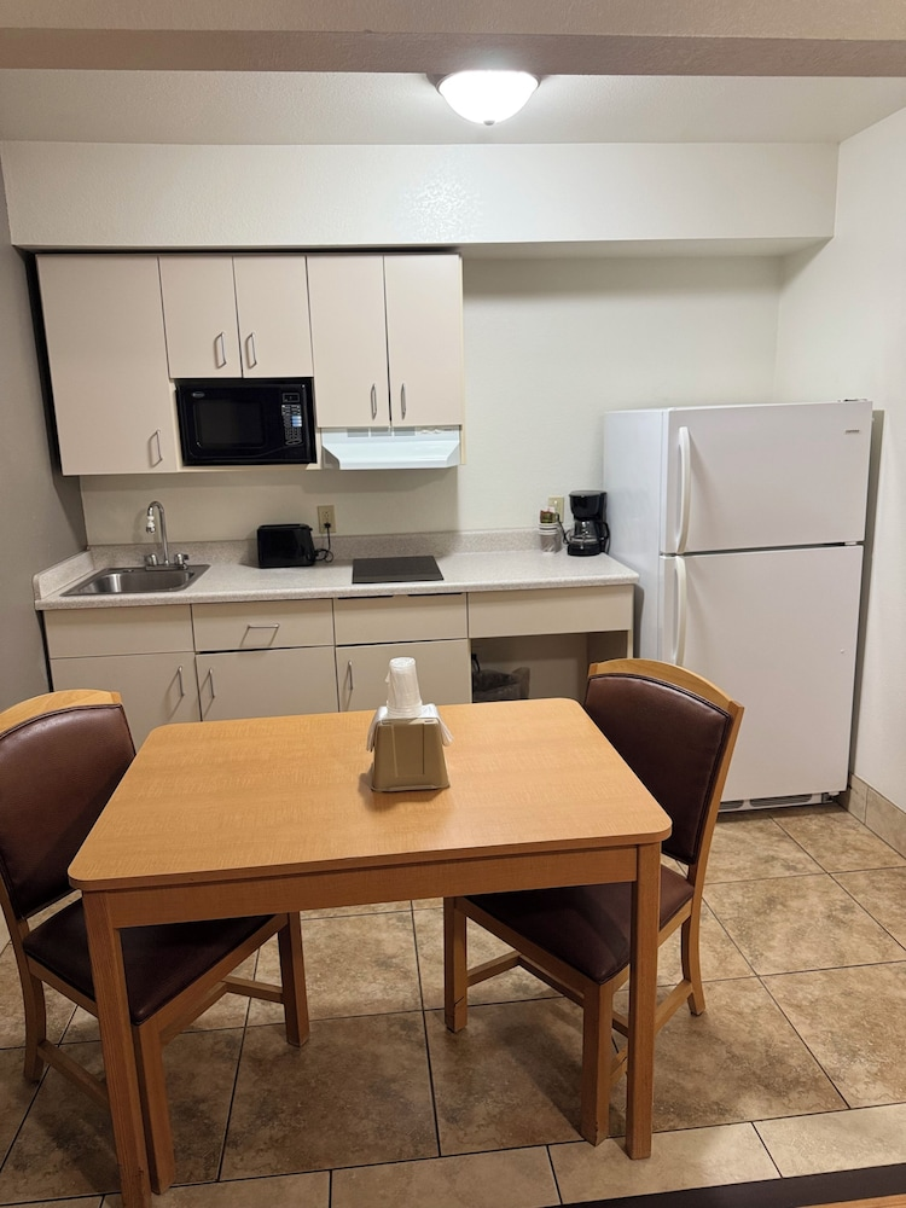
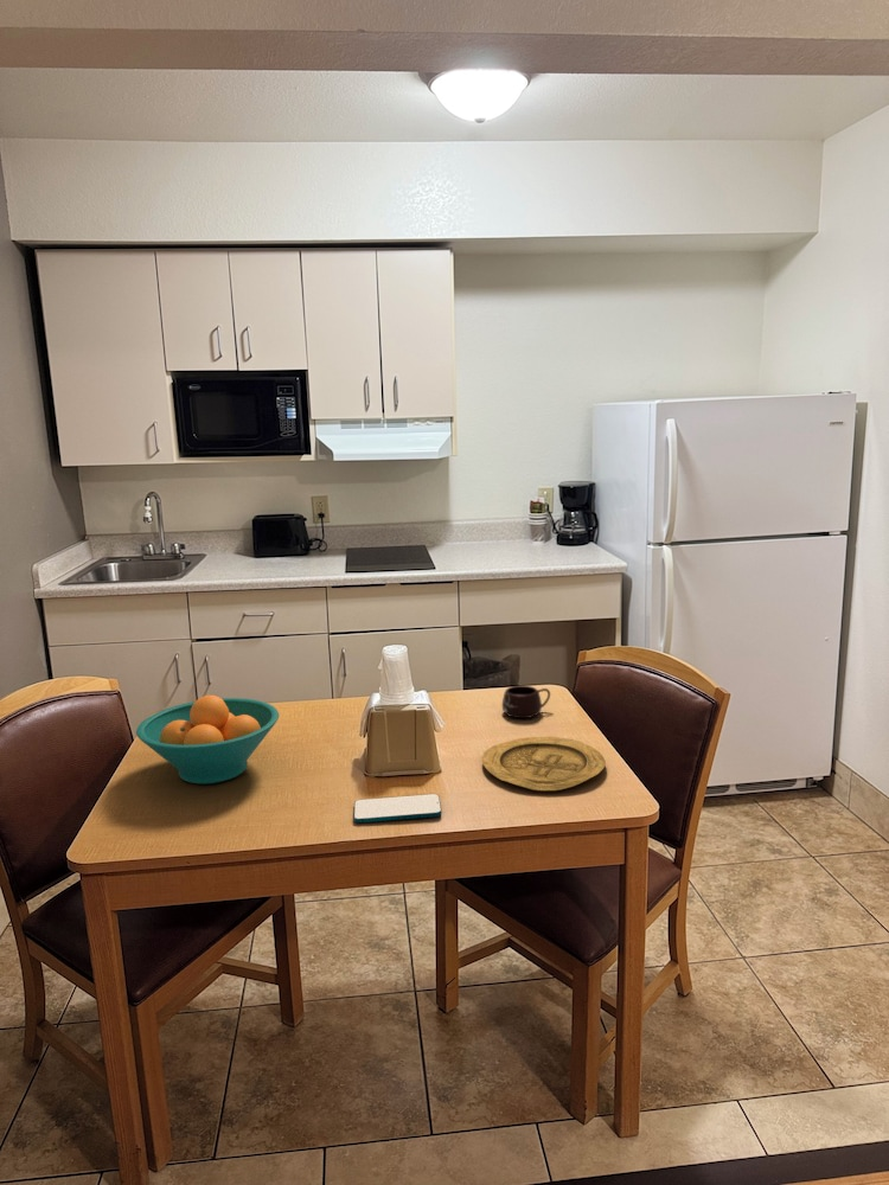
+ fruit bowl (210, 734)
+ mug (526, 700)
+ plate (543, 762)
+ smartphone (397, 807)
